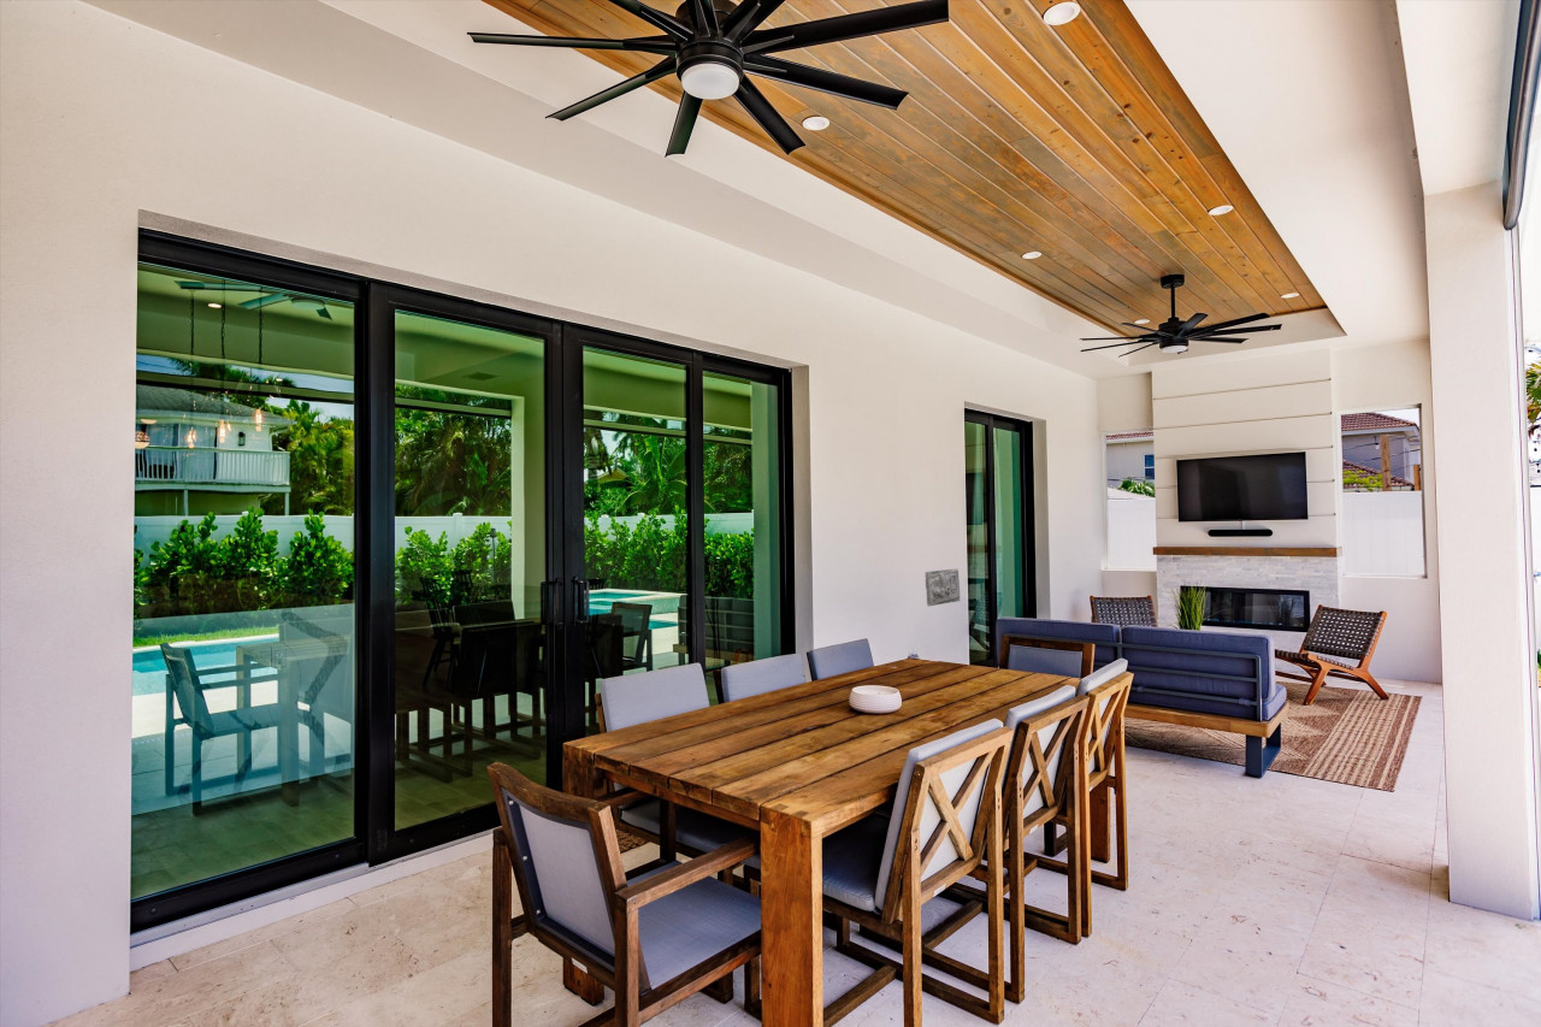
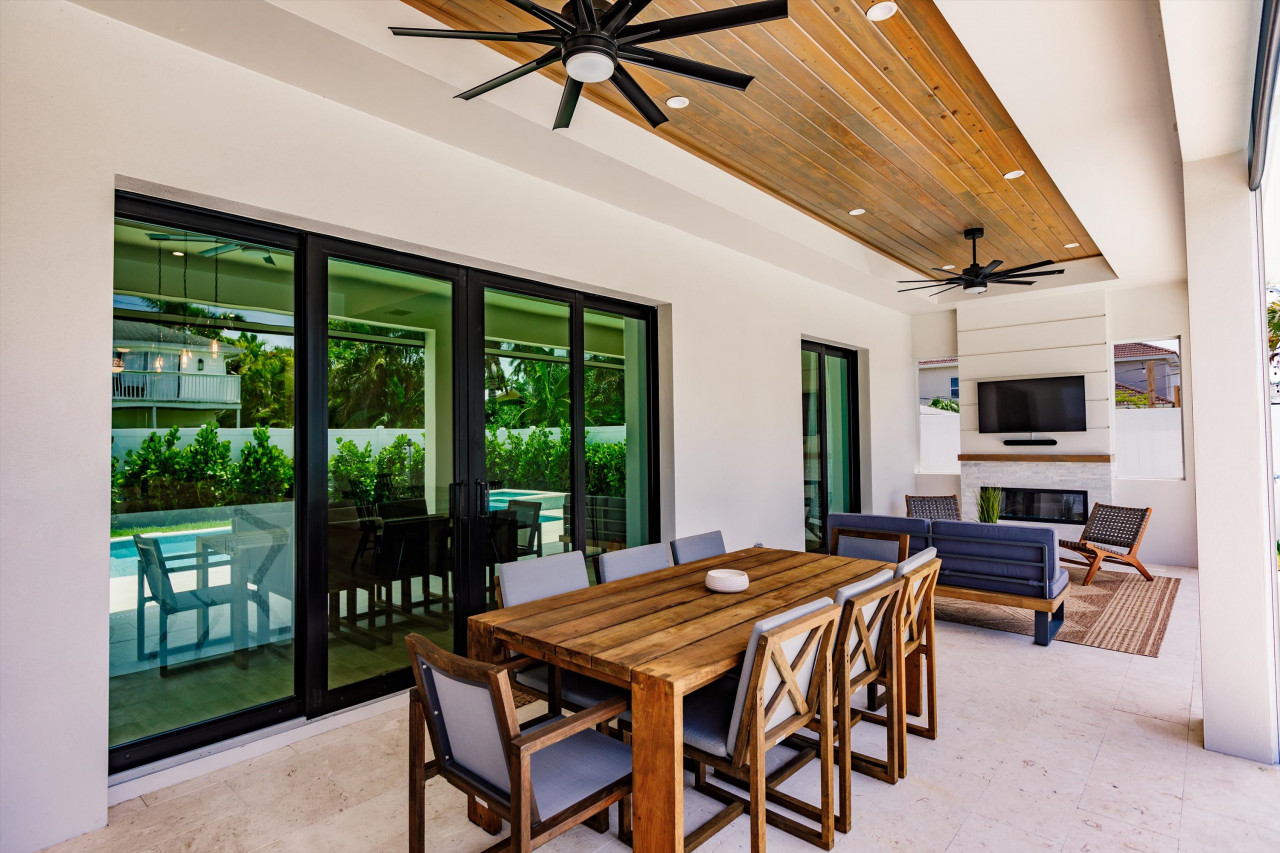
- relief panel (943, 590)
